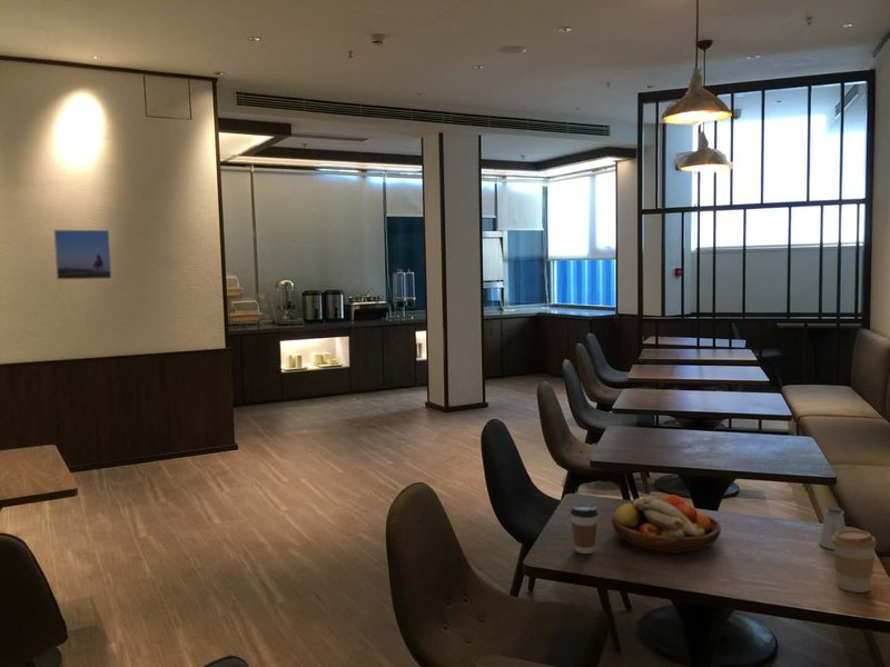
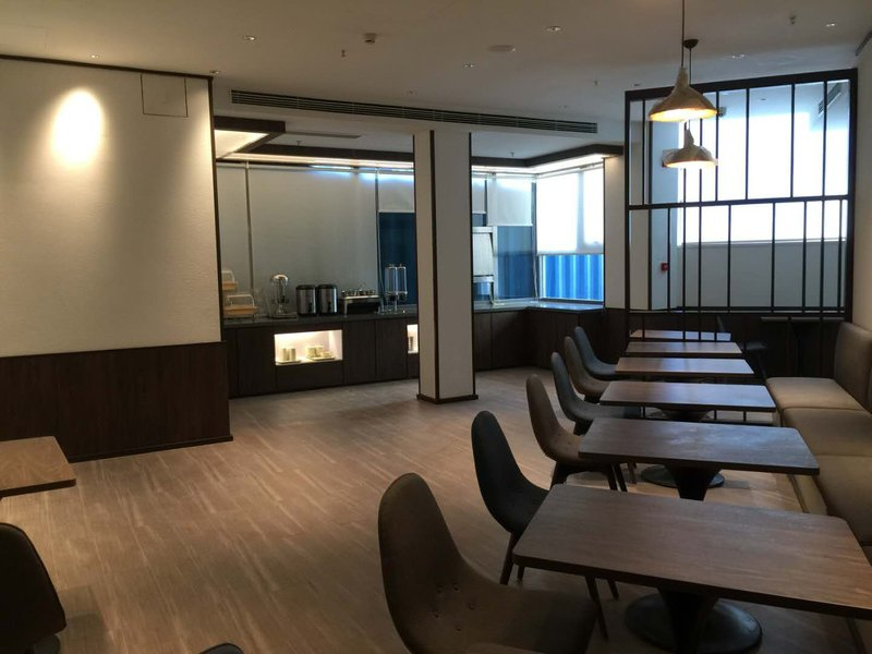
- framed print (82, 255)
- coffee cup (584, 528)
- fruit bowl (665, 517)
- coffee cup (853, 559)
- saltshaker (833, 526)
